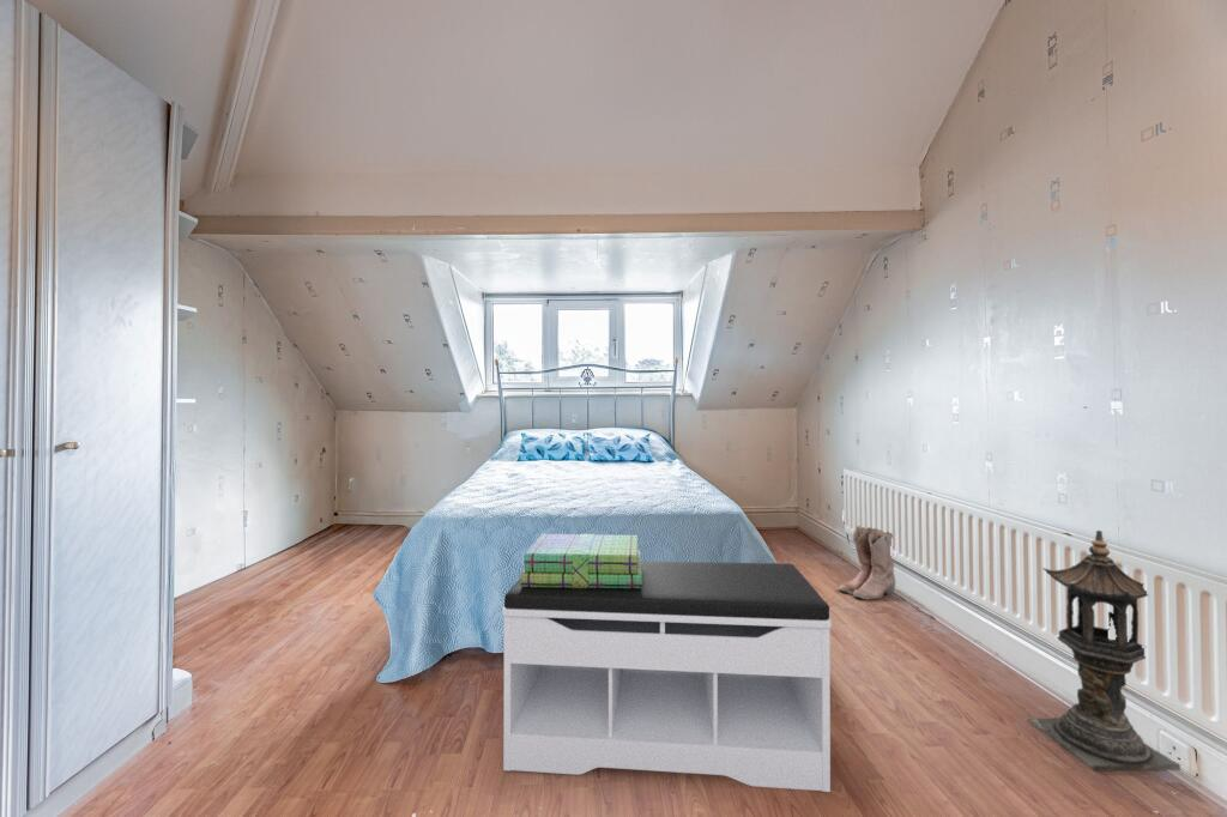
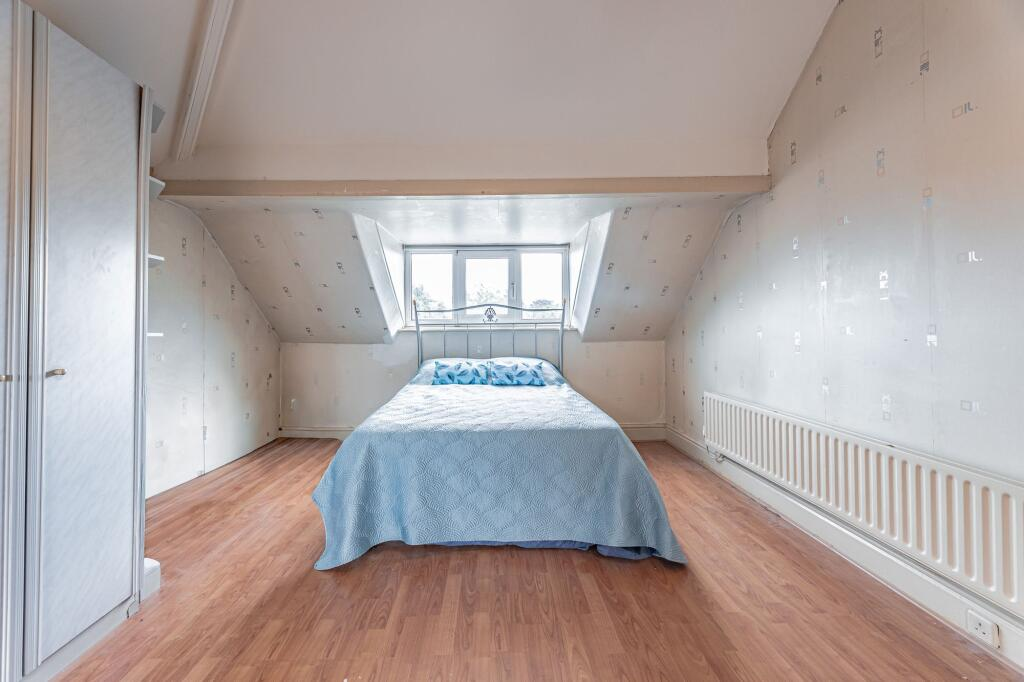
- bench (661, 655)
- stack of books (585, 558)
- lantern (1098, 636)
- boots (866, 559)
